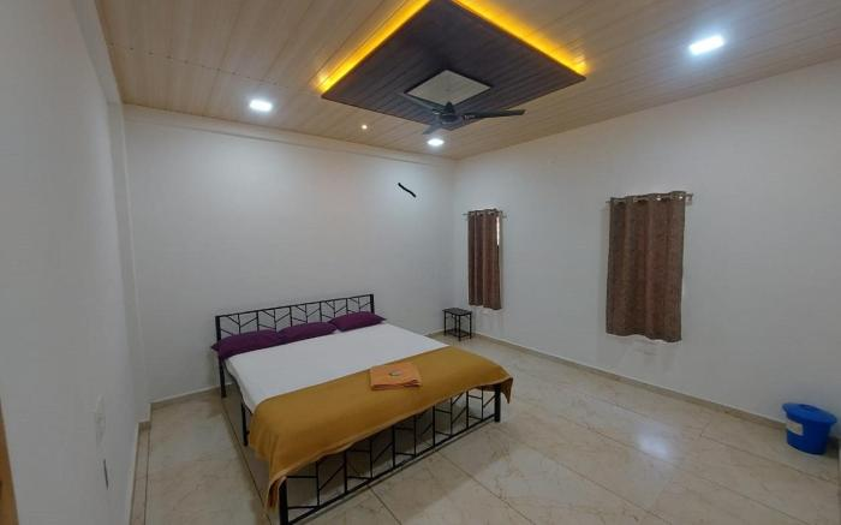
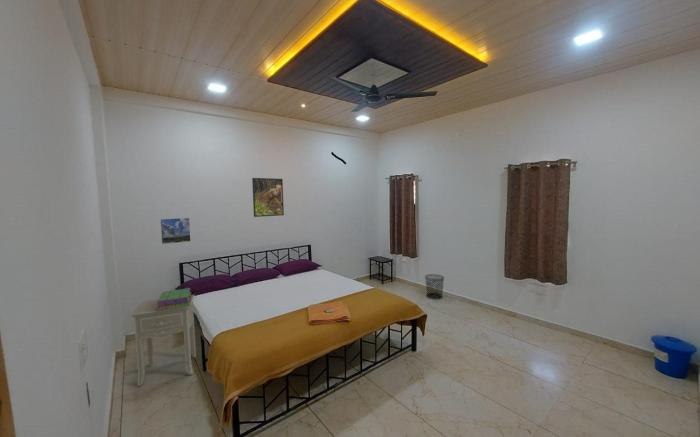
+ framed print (268, 197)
+ stack of books (175, 298)
+ waste bin (434, 286)
+ nightstand (167, 336)
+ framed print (175, 230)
